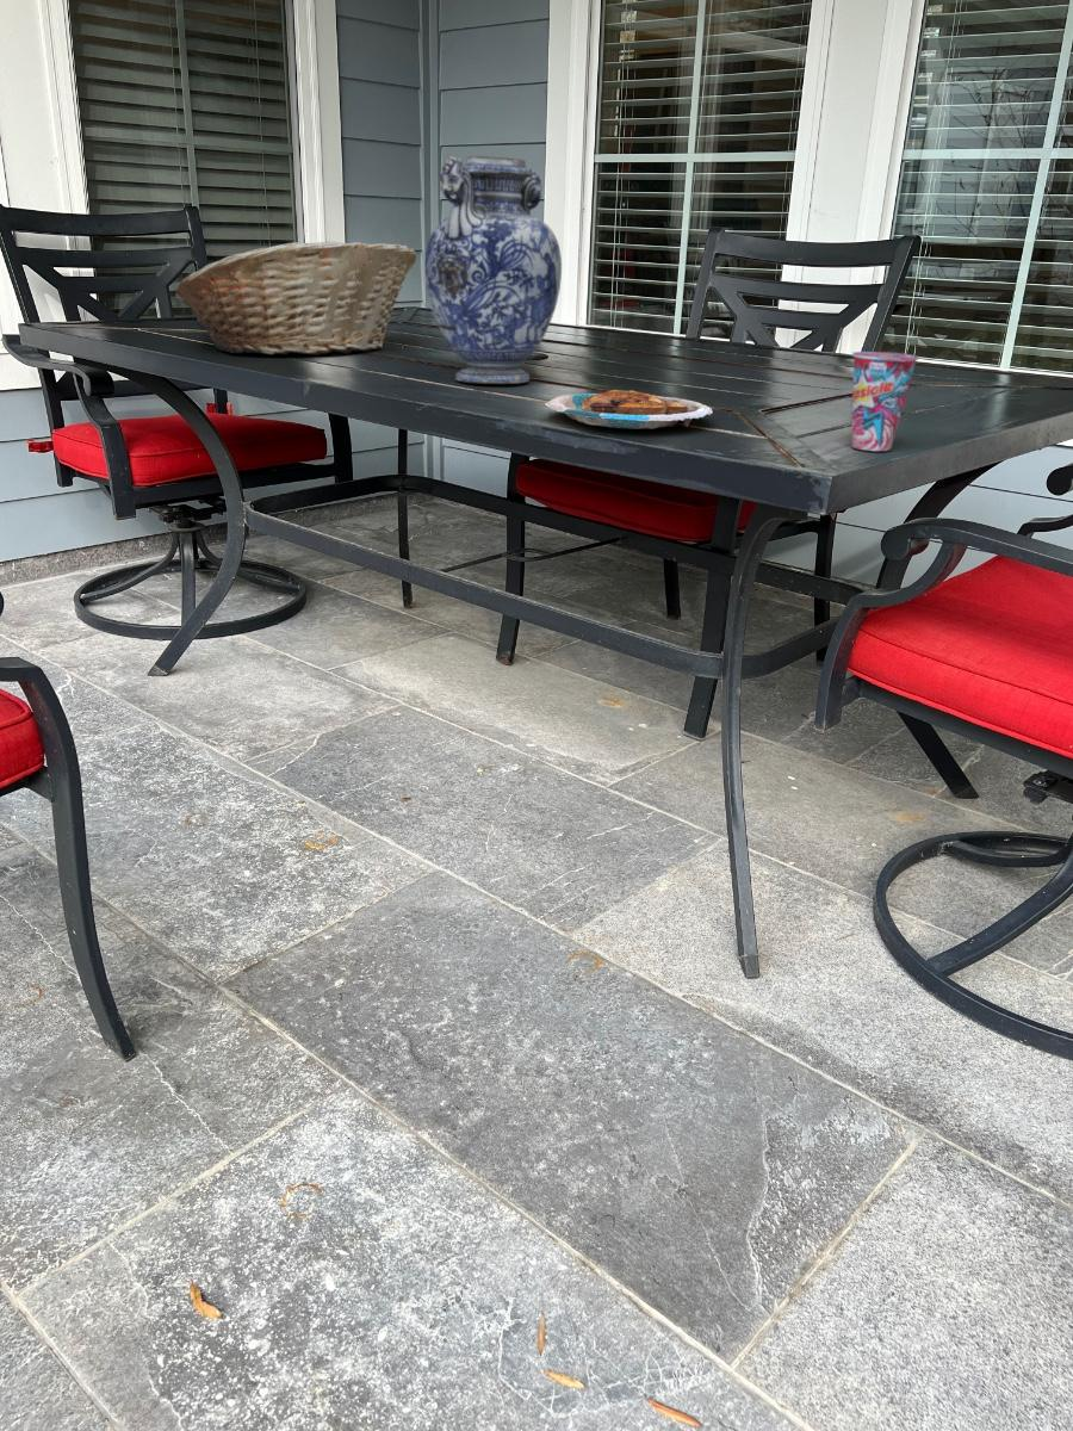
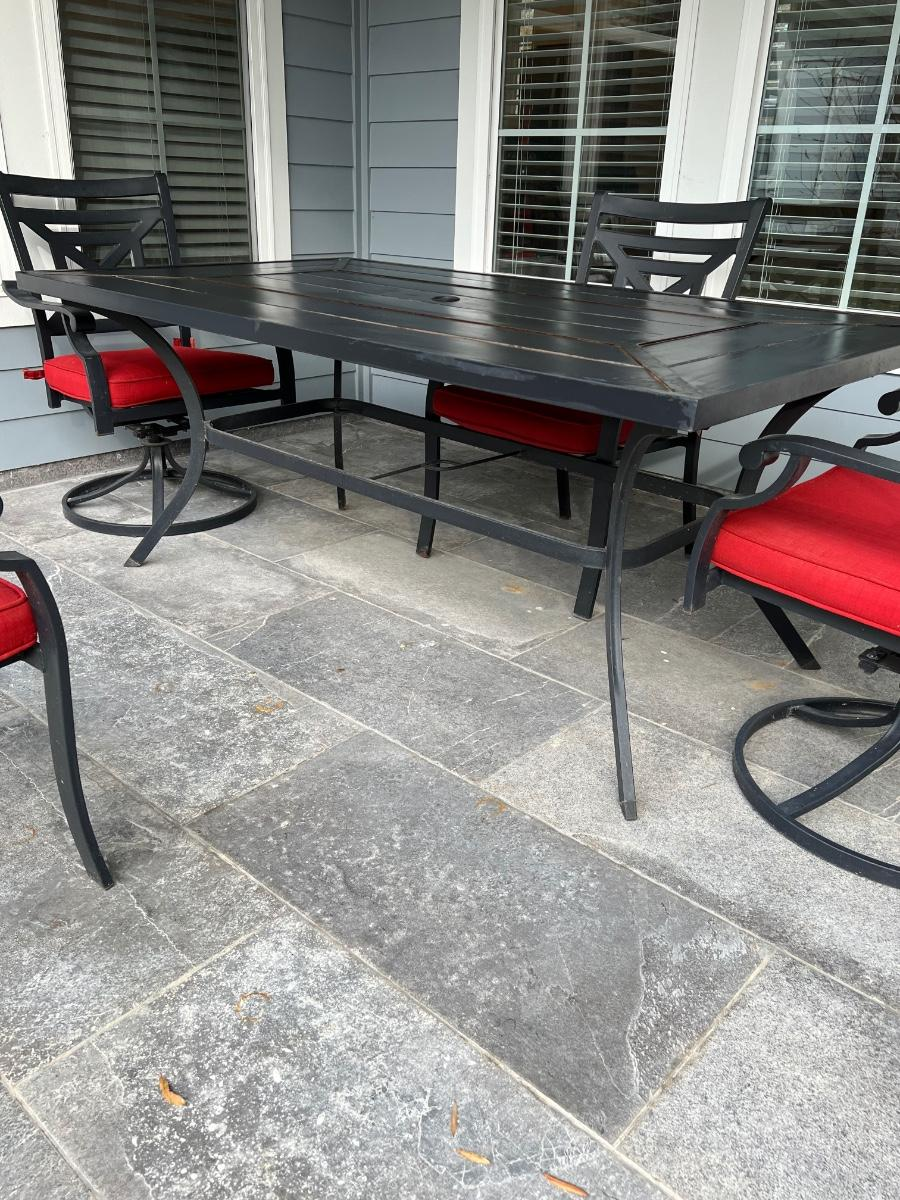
- fruit basket (303, 295)
- vase (492, 273)
- plate (625, 408)
- cup (880, 402)
